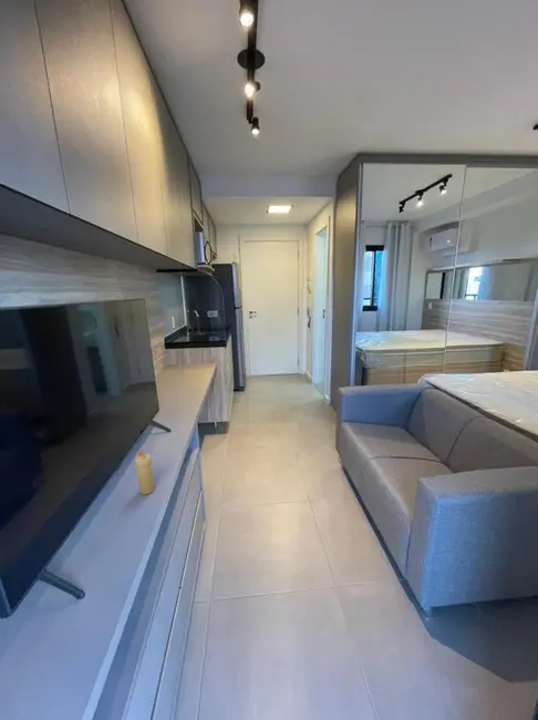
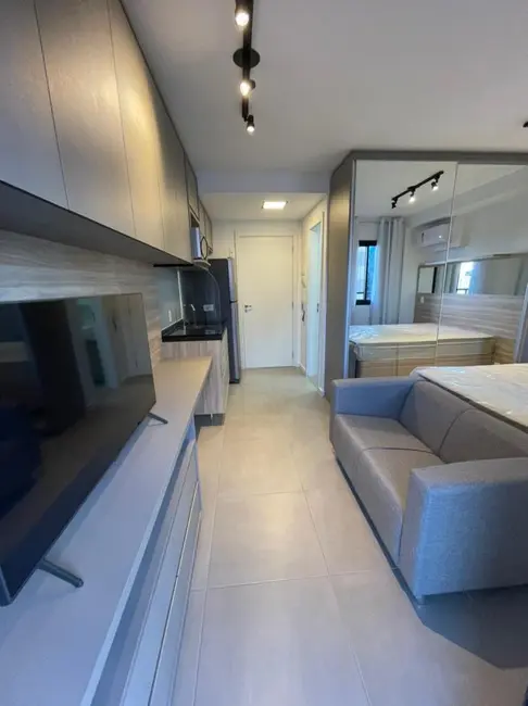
- candle (144, 470)
